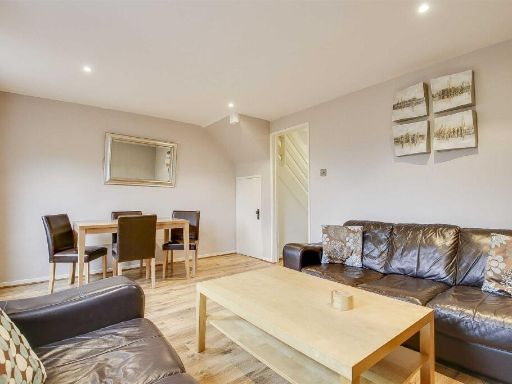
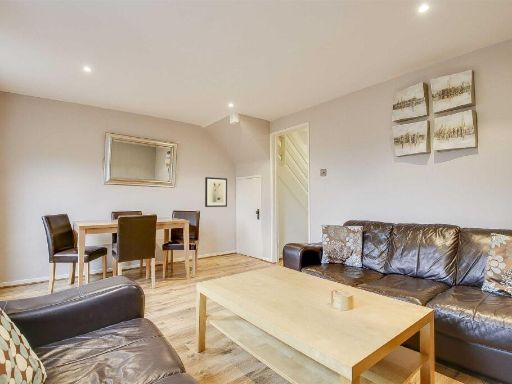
+ wall art (216, 192)
